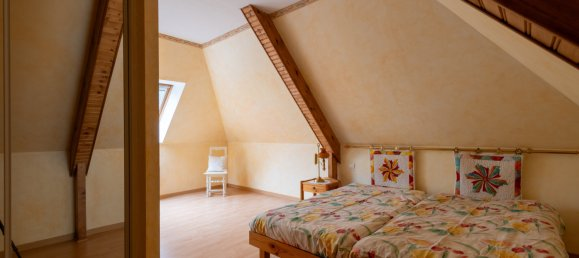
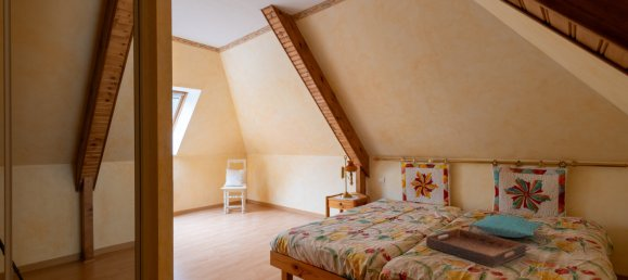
+ pillow (507, 225)
+ serving tray (473, 244)
